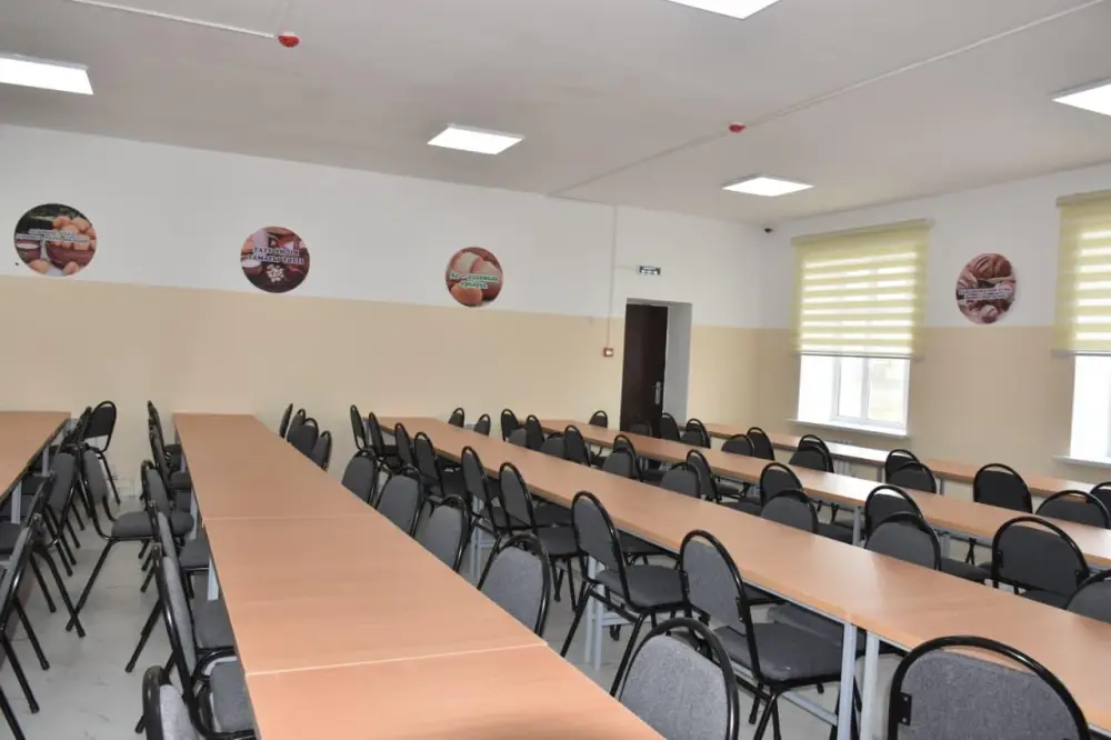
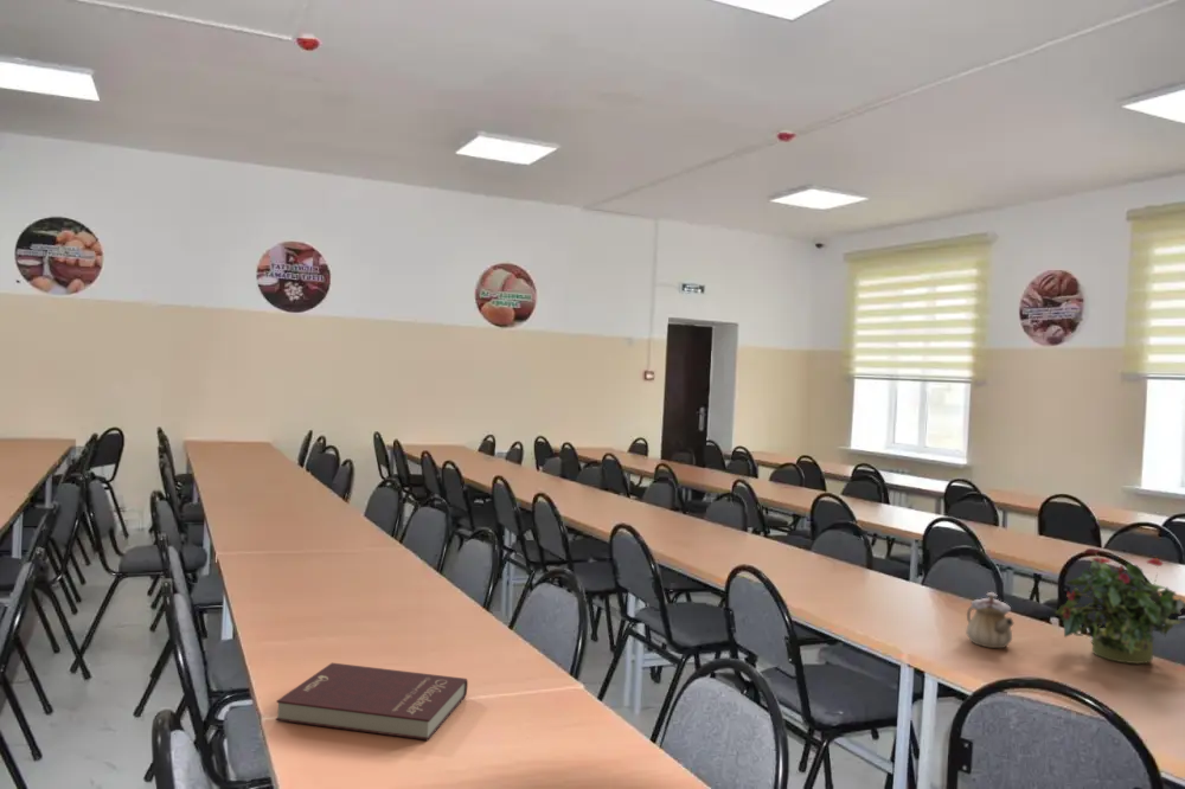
+ potted plant (1121, 605)
+ teapot (987, 616)
+ book (376, 698)
